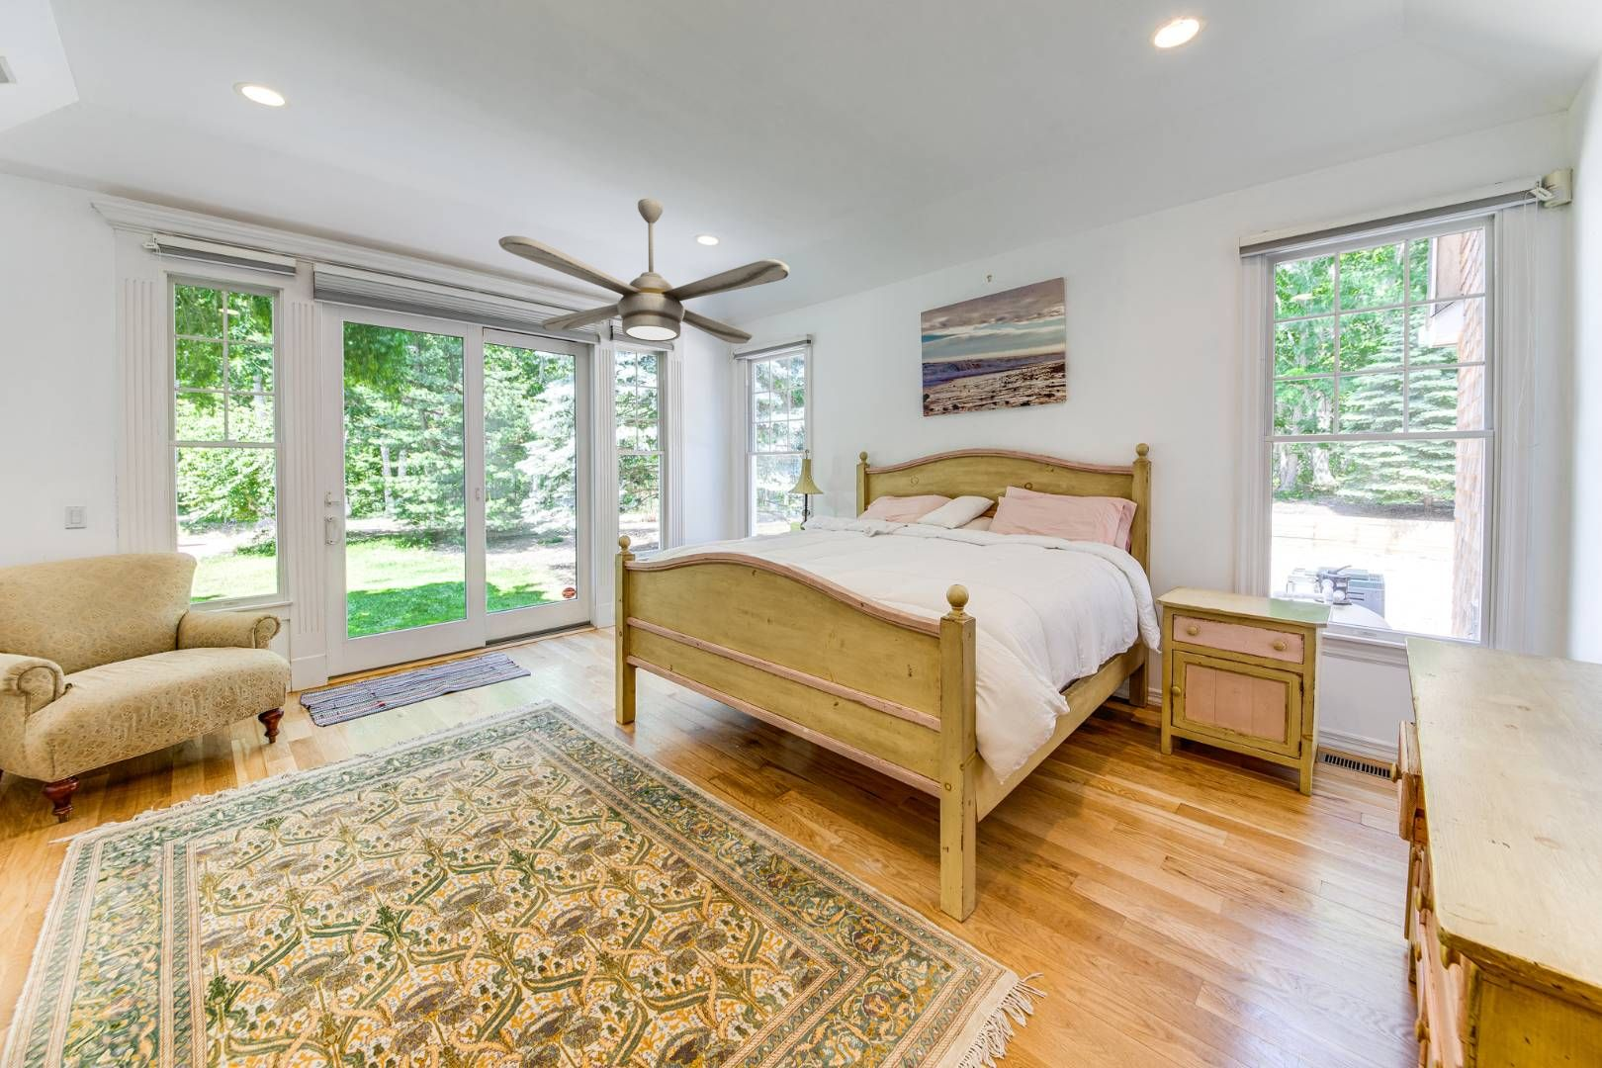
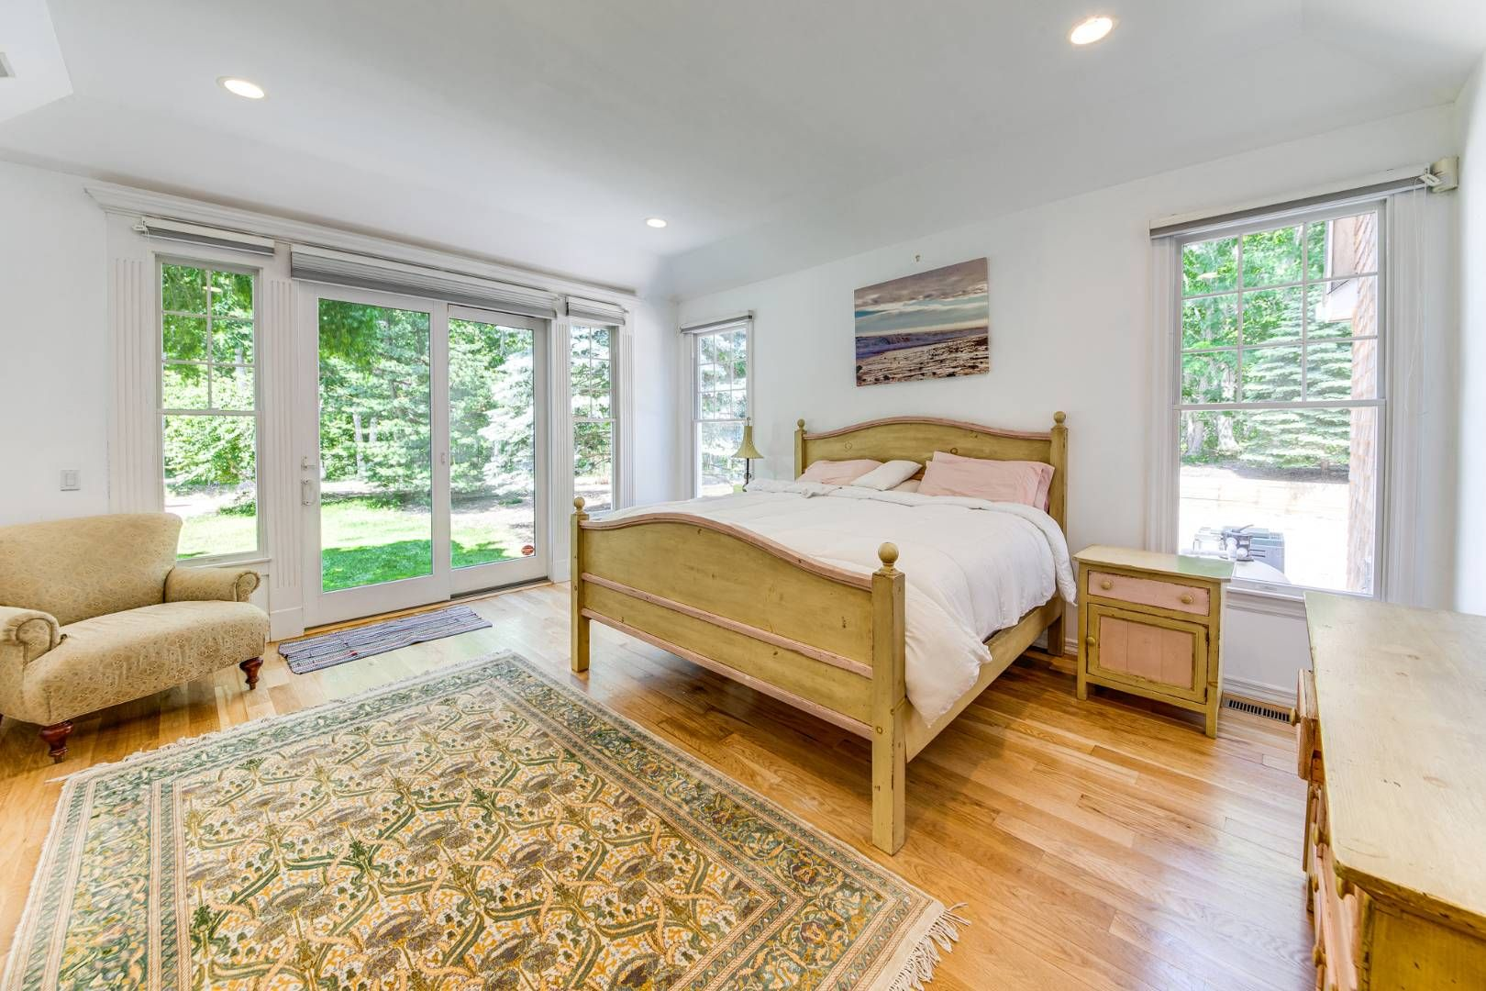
- ceiling fan (651, 269)
